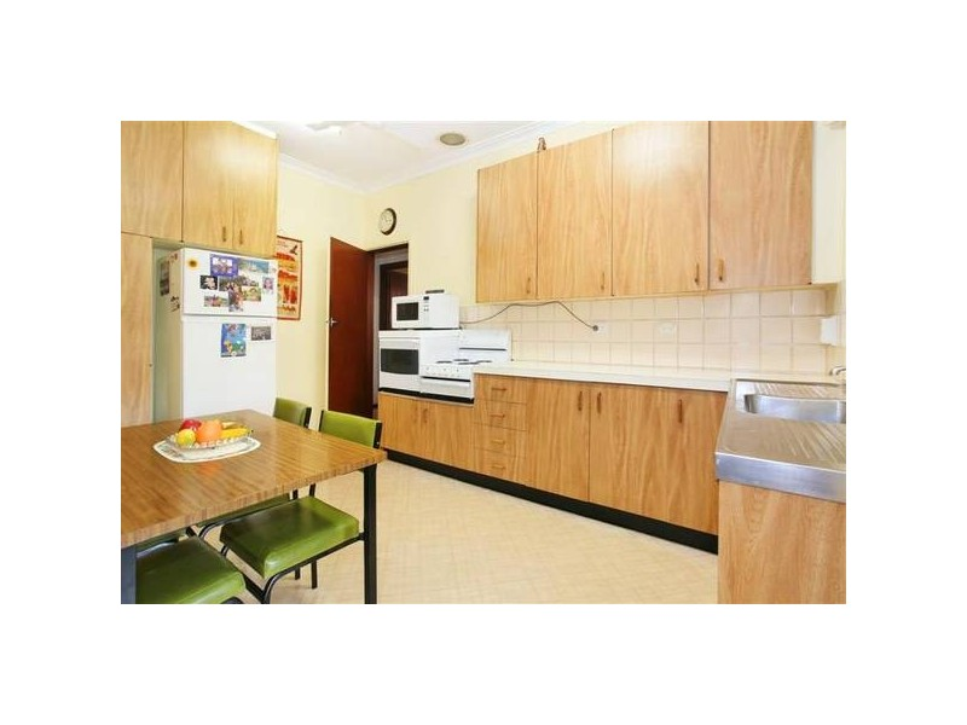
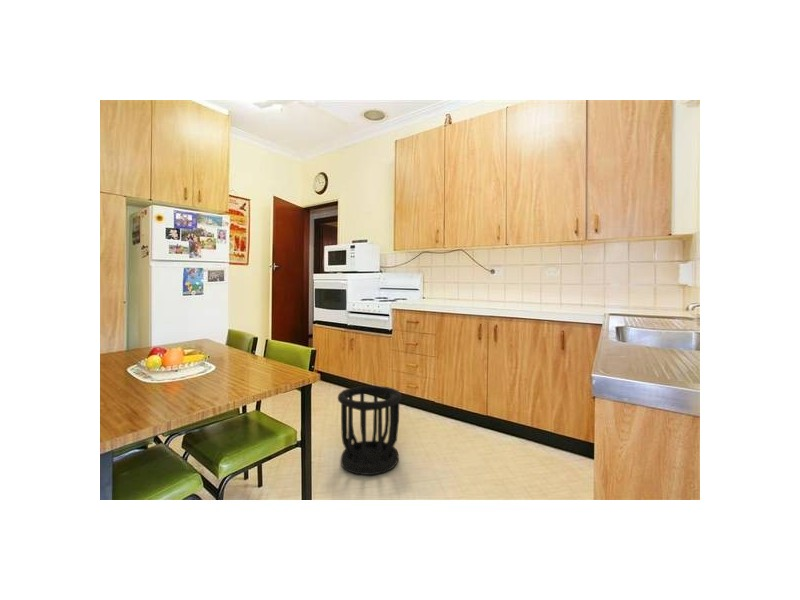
+ wastebasket (373, 427)
